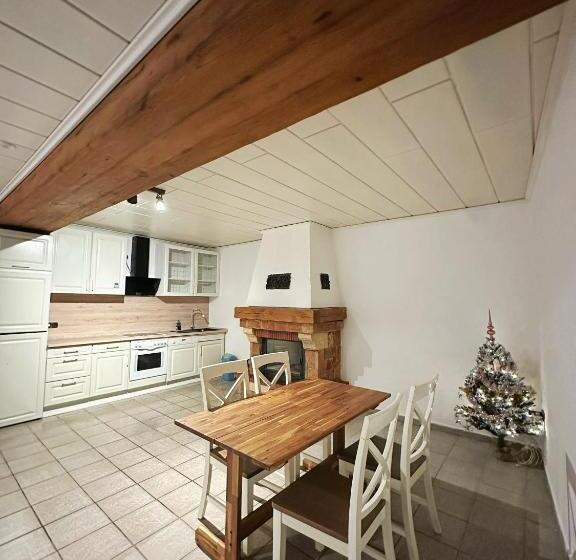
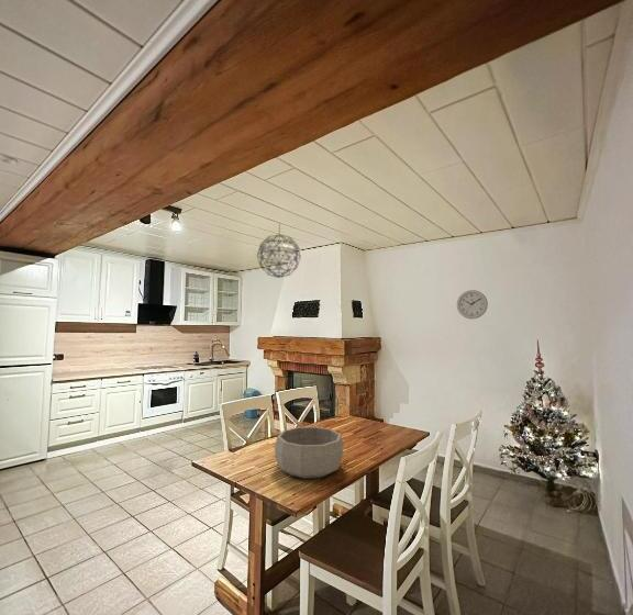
+ pendant light (279, 250)
+ decorative bowl (309, 451)
+ wall clock (471, 304)
